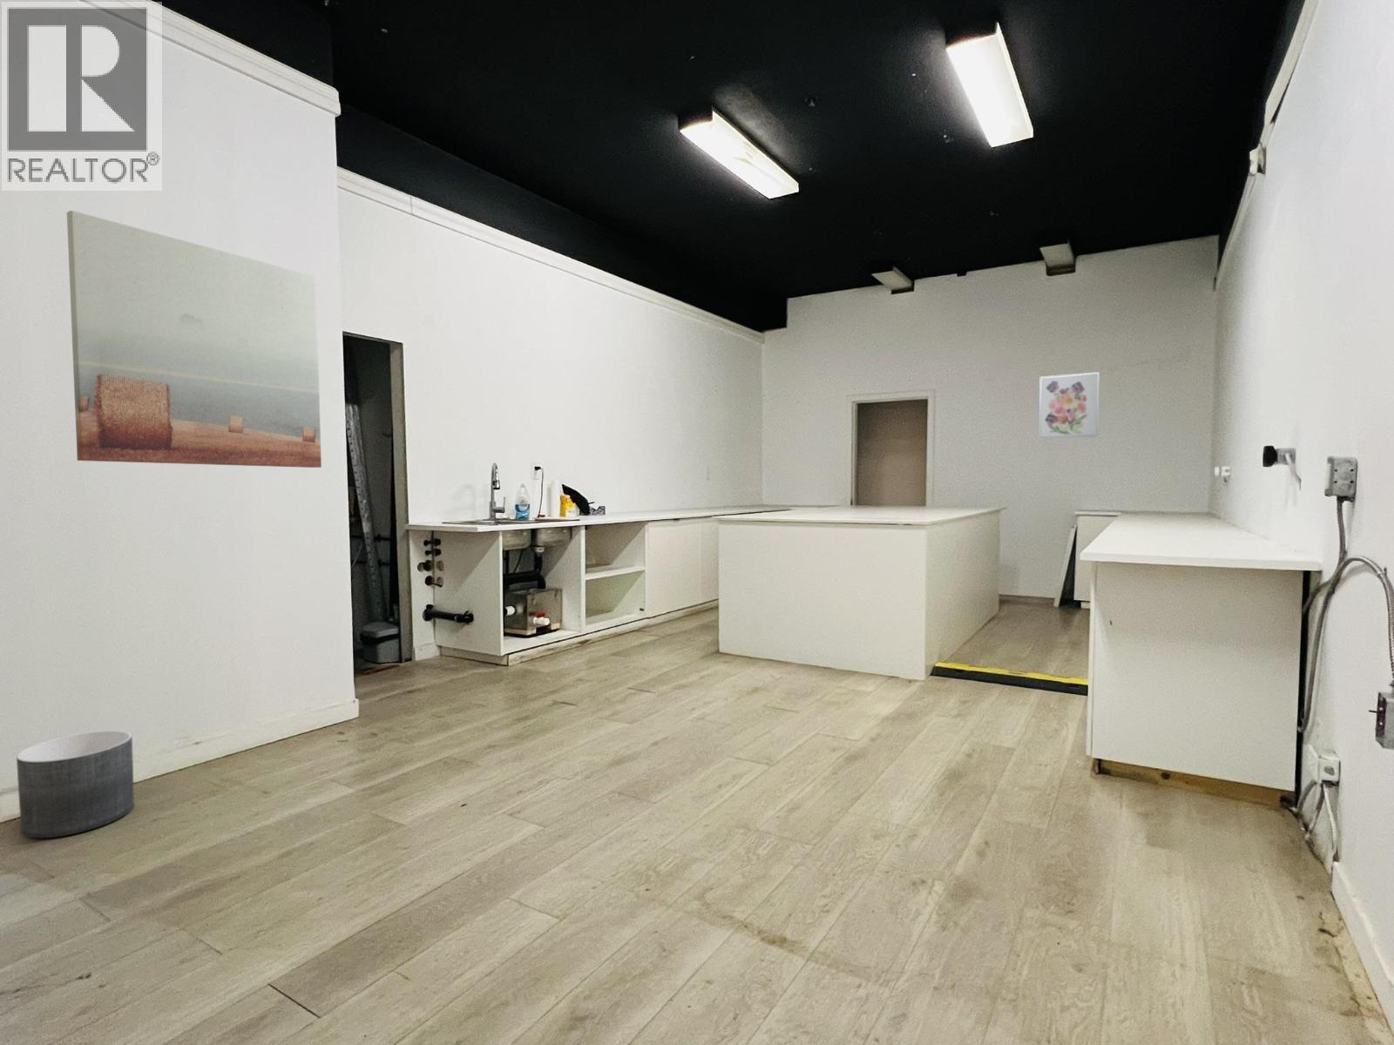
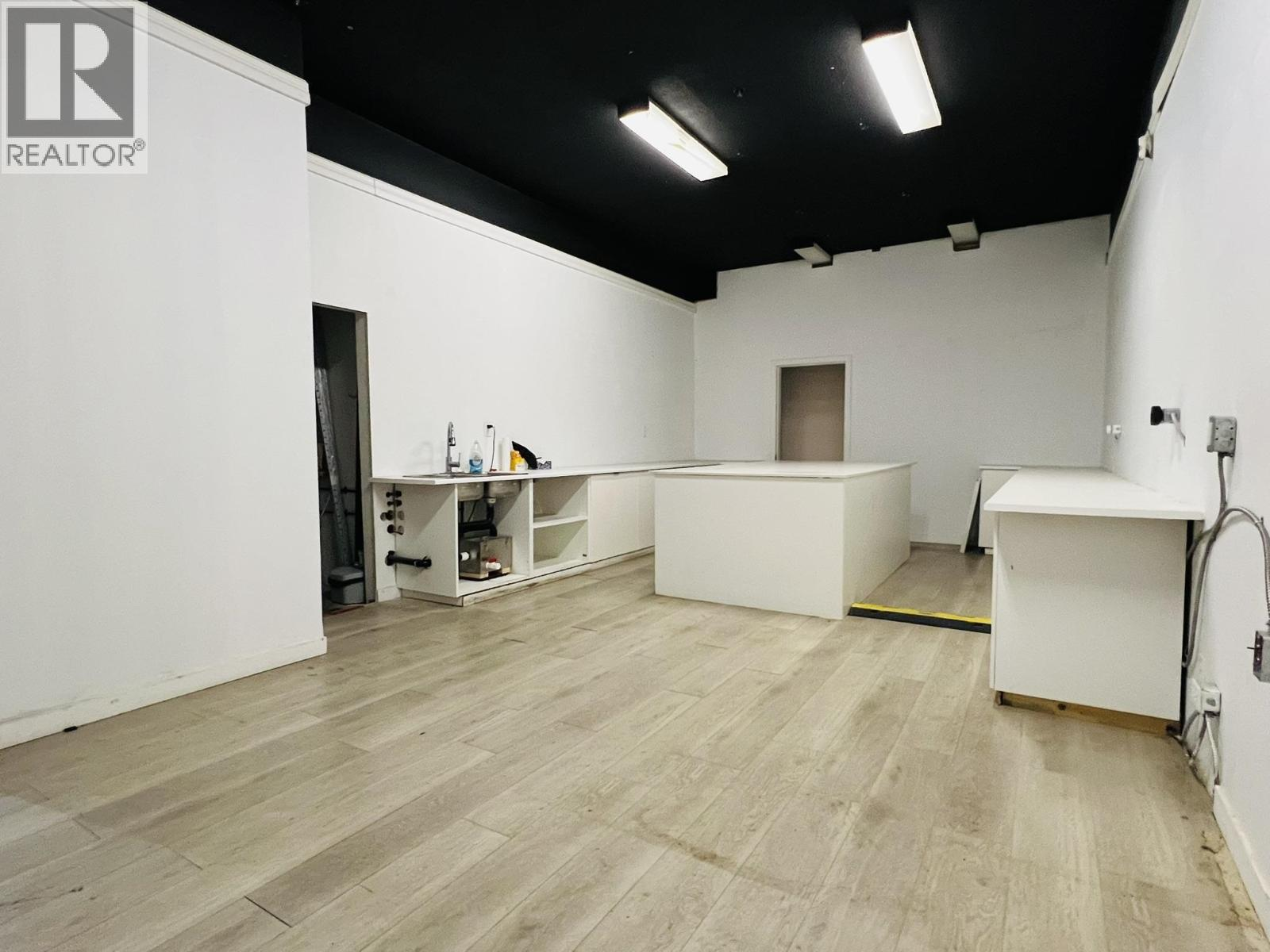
- planter (78, 782)
- wall art (1068, 406)
- wall art (211, 357)
